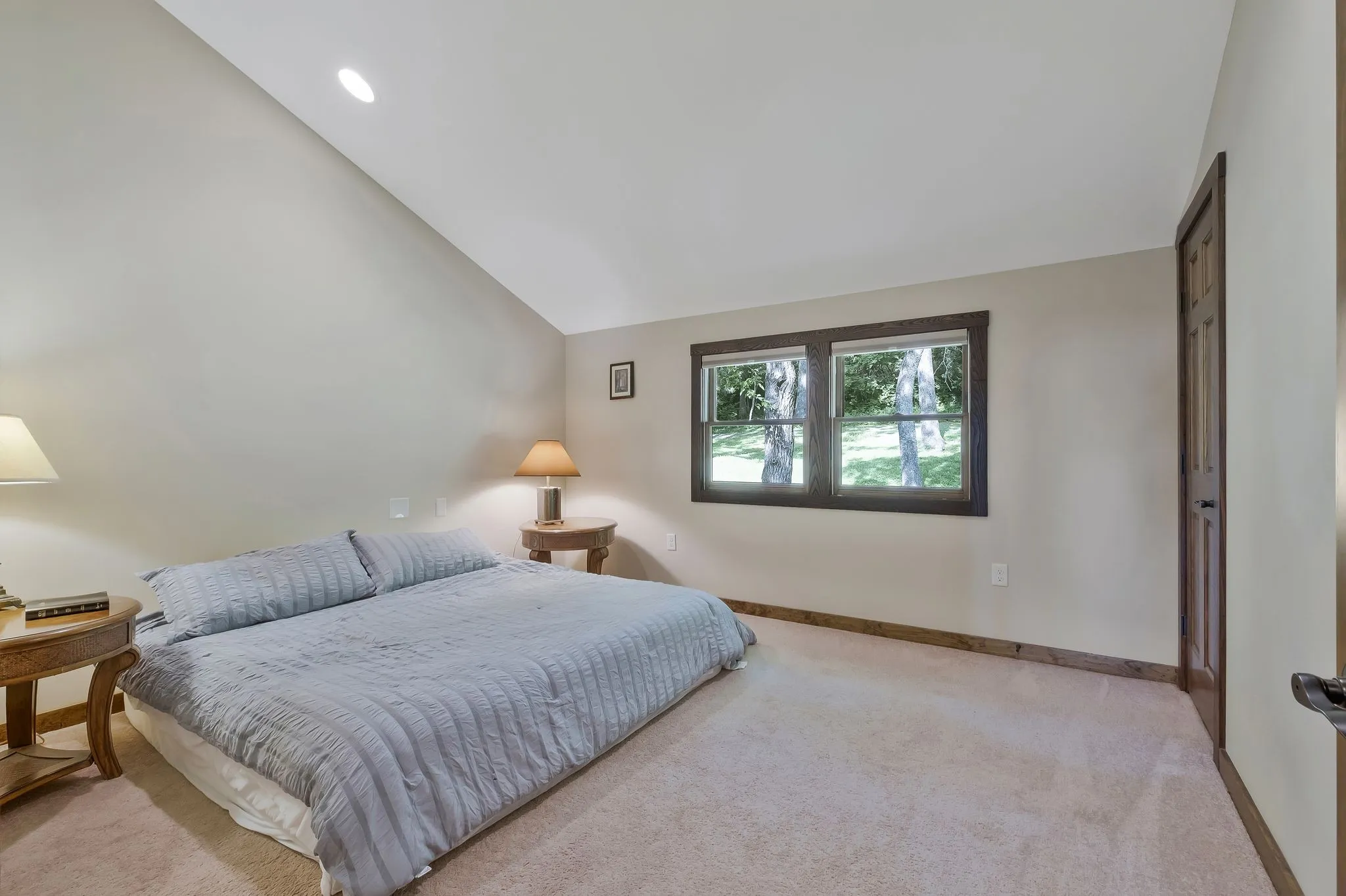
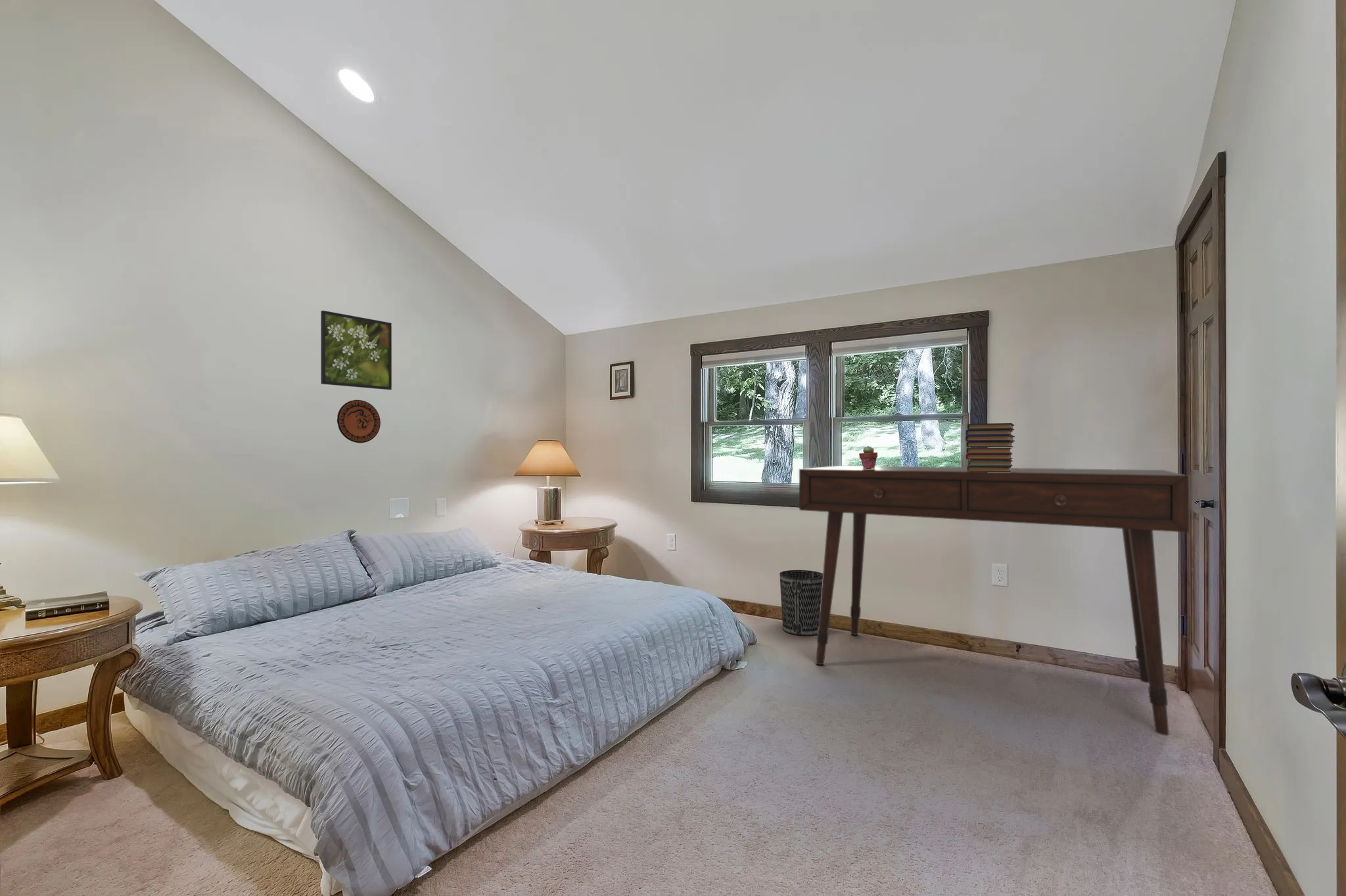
+ potted succulent (868, 457)
+ desk (979, 520)
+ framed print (358, 351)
+ book stack (990, 447)
+ decorative plate (359, 421)
+ wastebasket (802, 602)
